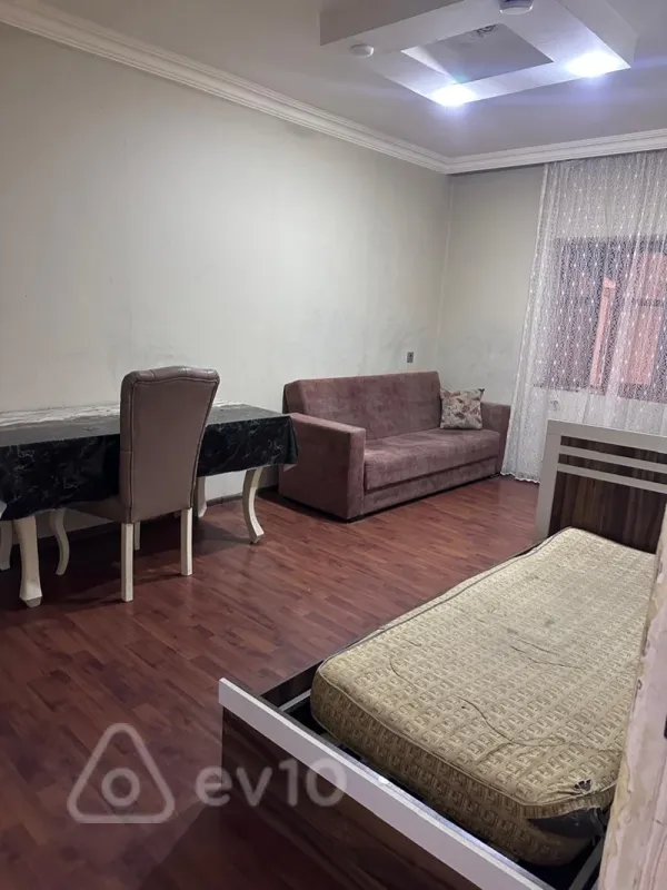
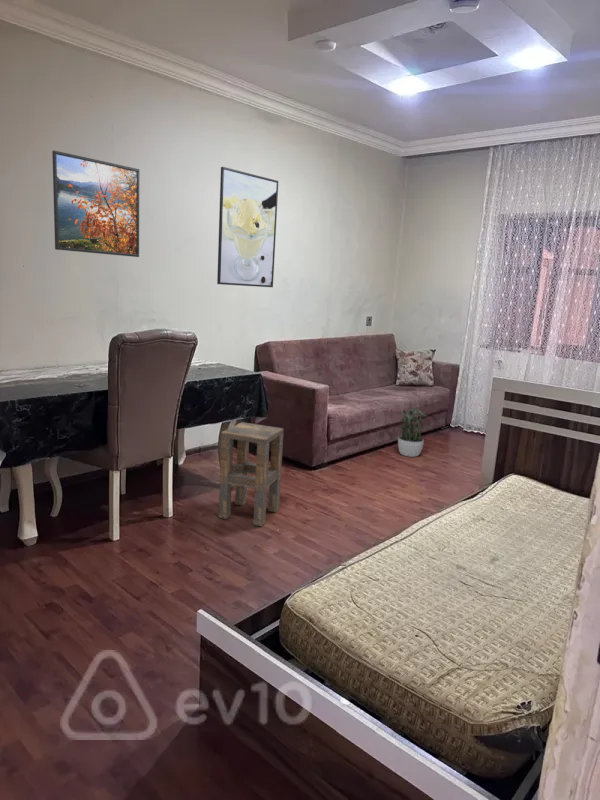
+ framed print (248, 231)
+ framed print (98, 207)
+ potted plant (410, 430)
+ side table (251, 472)
